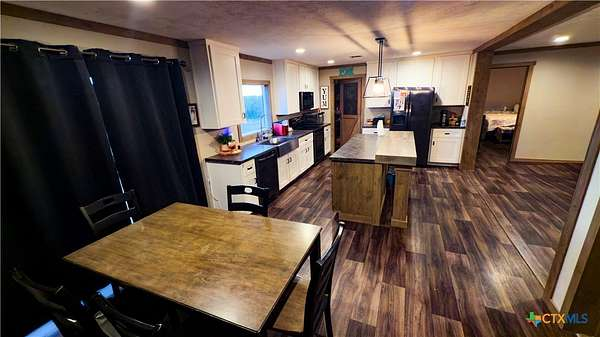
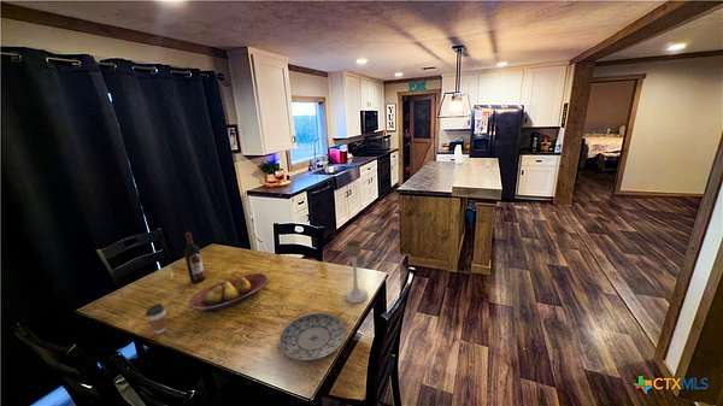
+ candle holder (354, 270)
+ fruit bowl (231, 289)
+ plate (313, 336)
+ wine bottle (193, 257)
+ coffee cup (157, 319)
